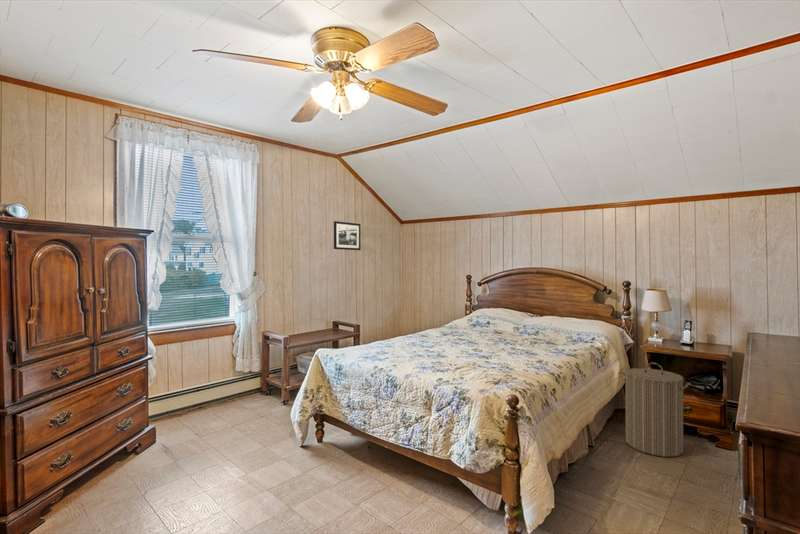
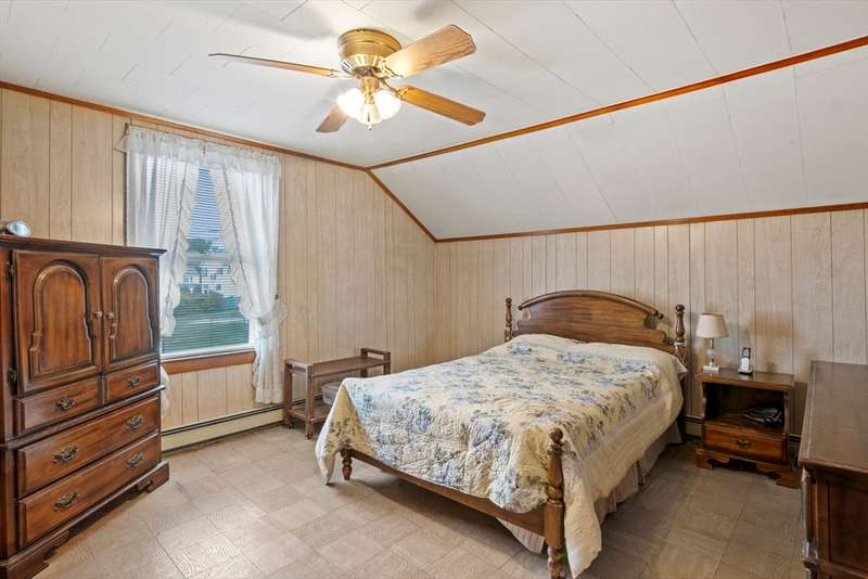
- picture frame (347, 236)
- laundry hamper (653, 404)
